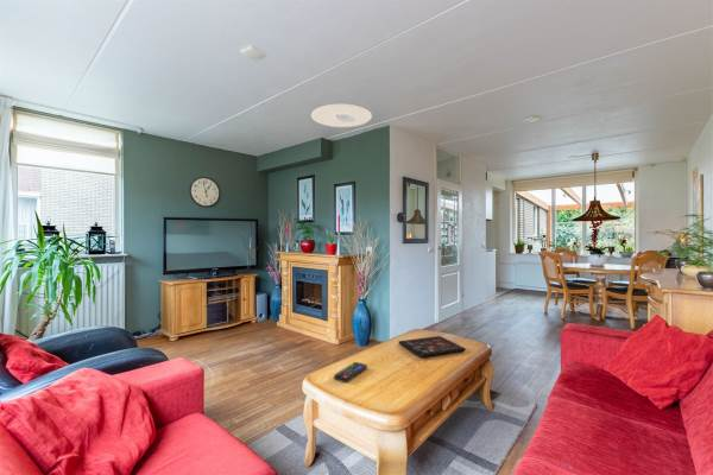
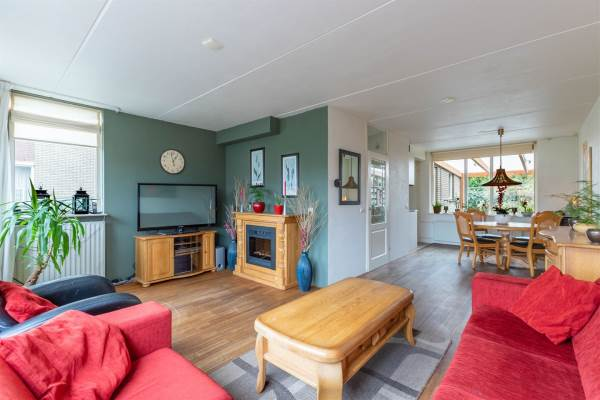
- remote control (351, 370)
- ceiling light (341, 113)
- decorative tray (430, 346)
